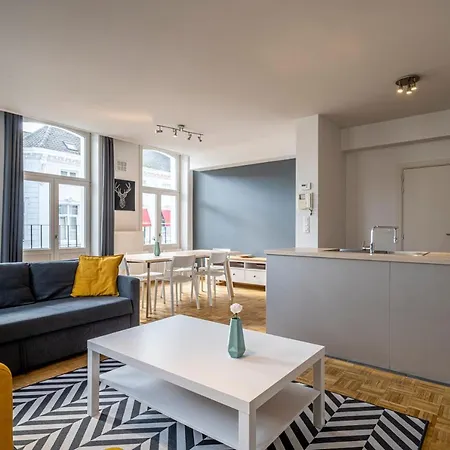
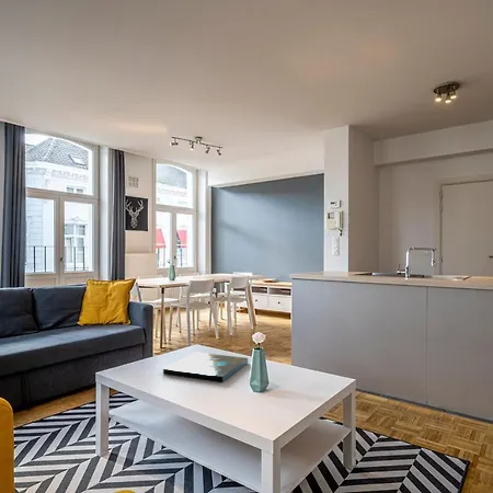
+ board game (207, 363)
